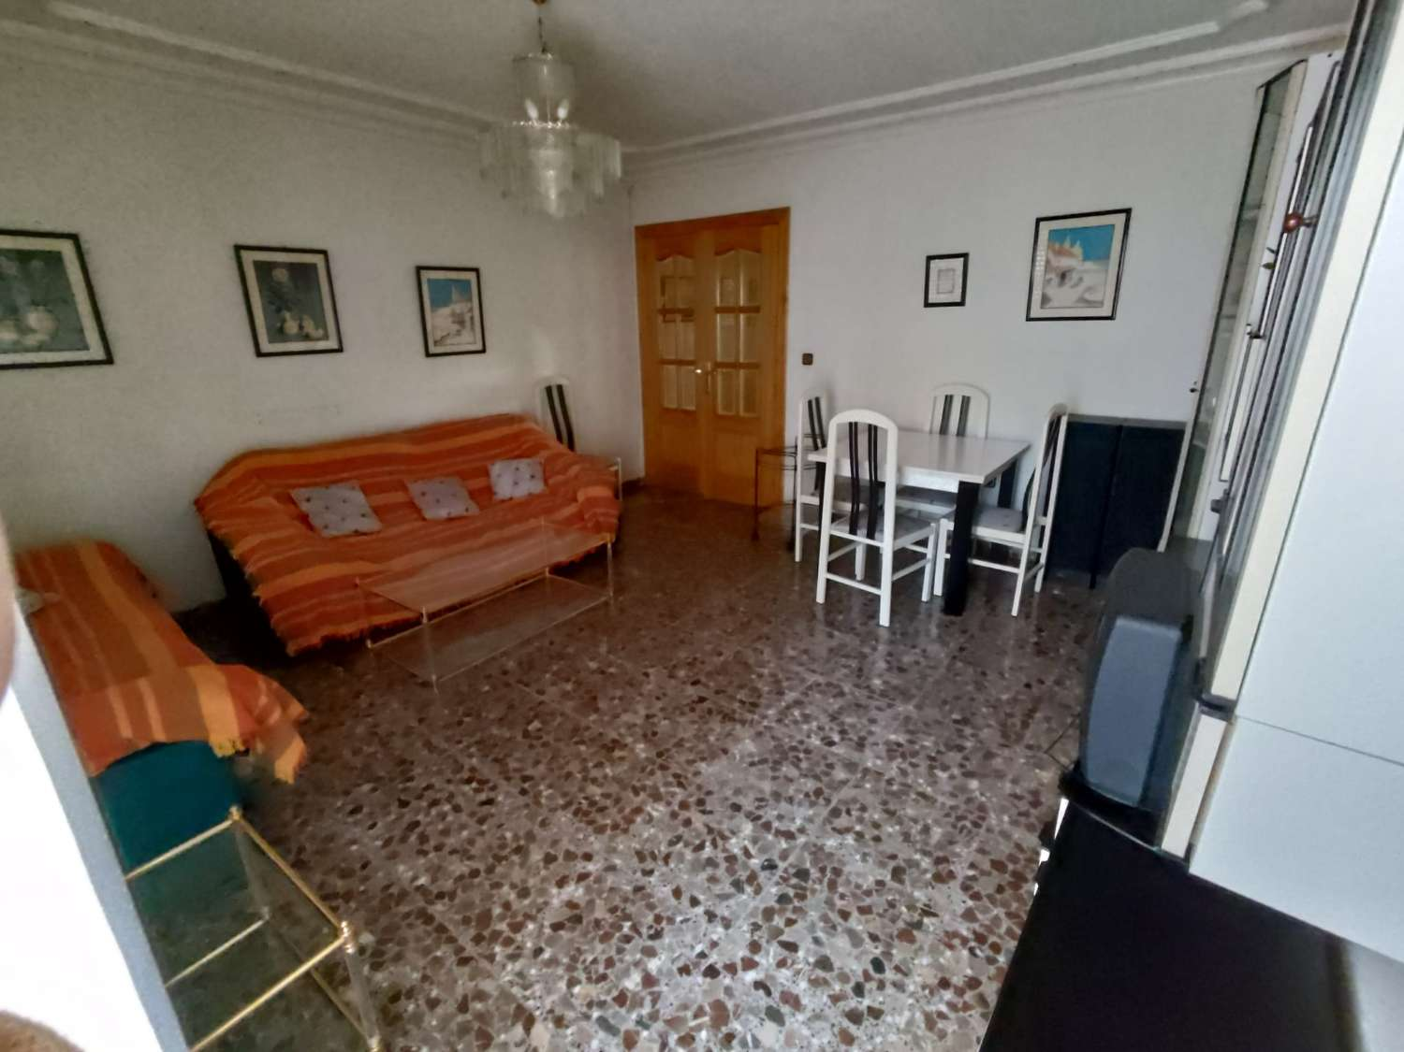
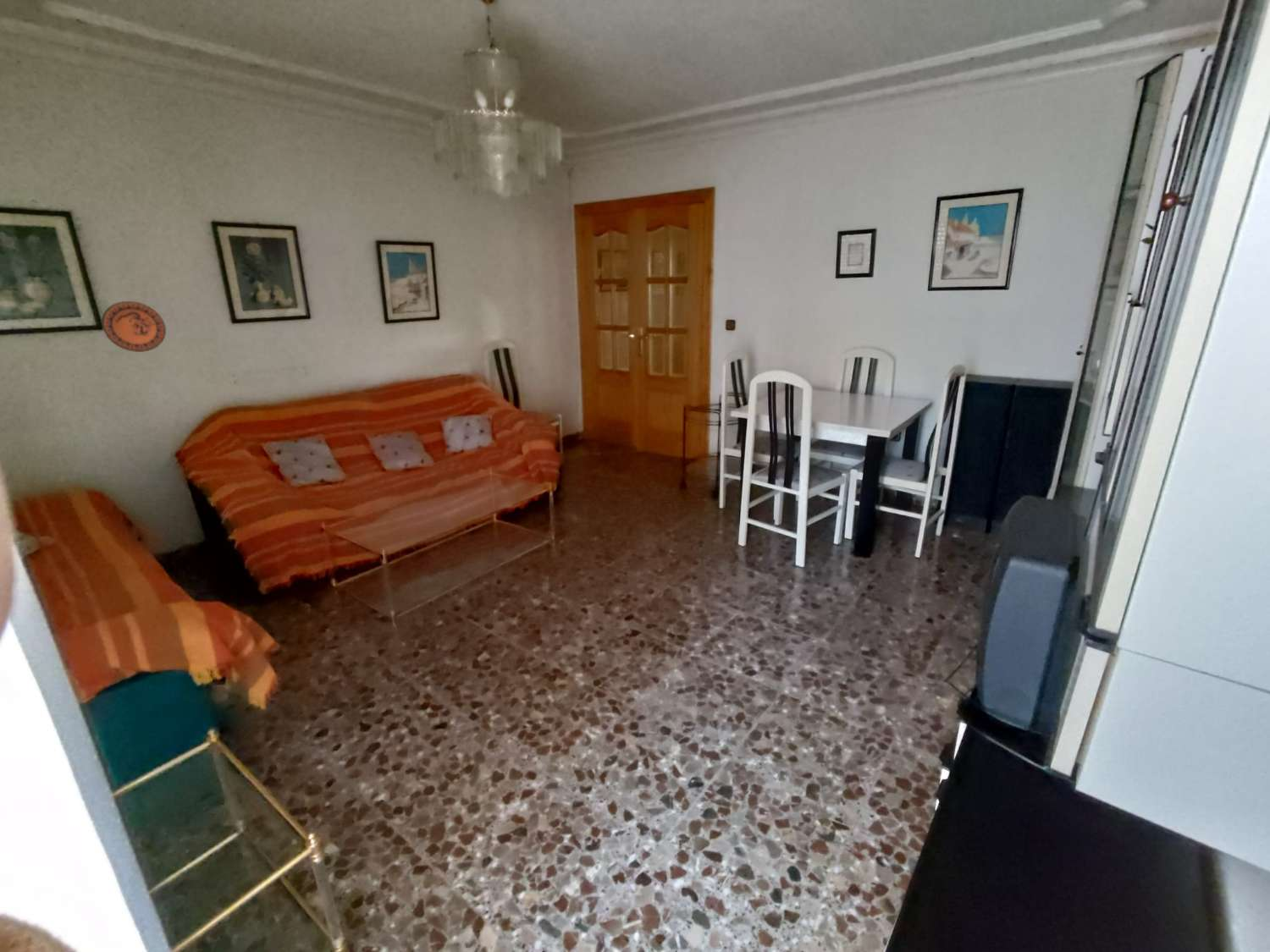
+ decorative plate (134, 327)
